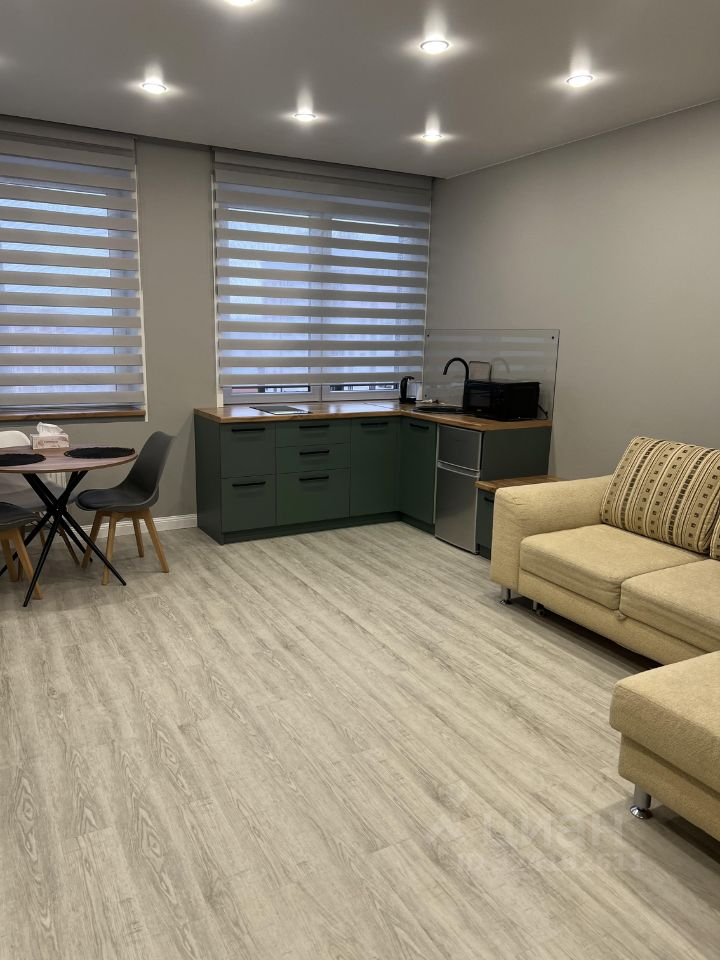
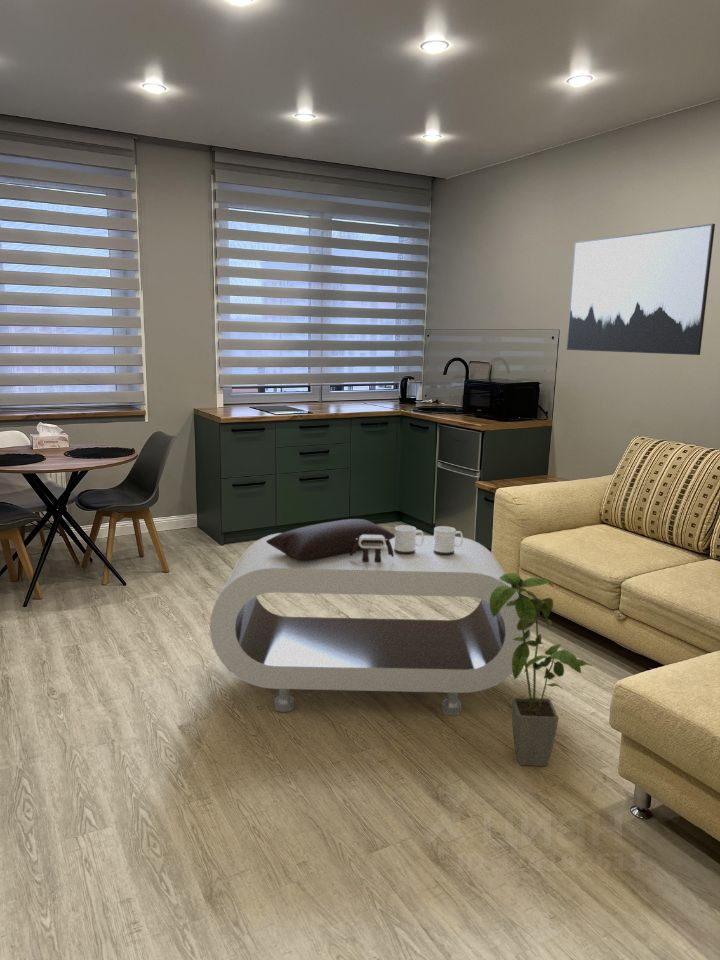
+ wall art (632, 294)
+ coffee table (369, 594)
+ house plant (533, 675)
